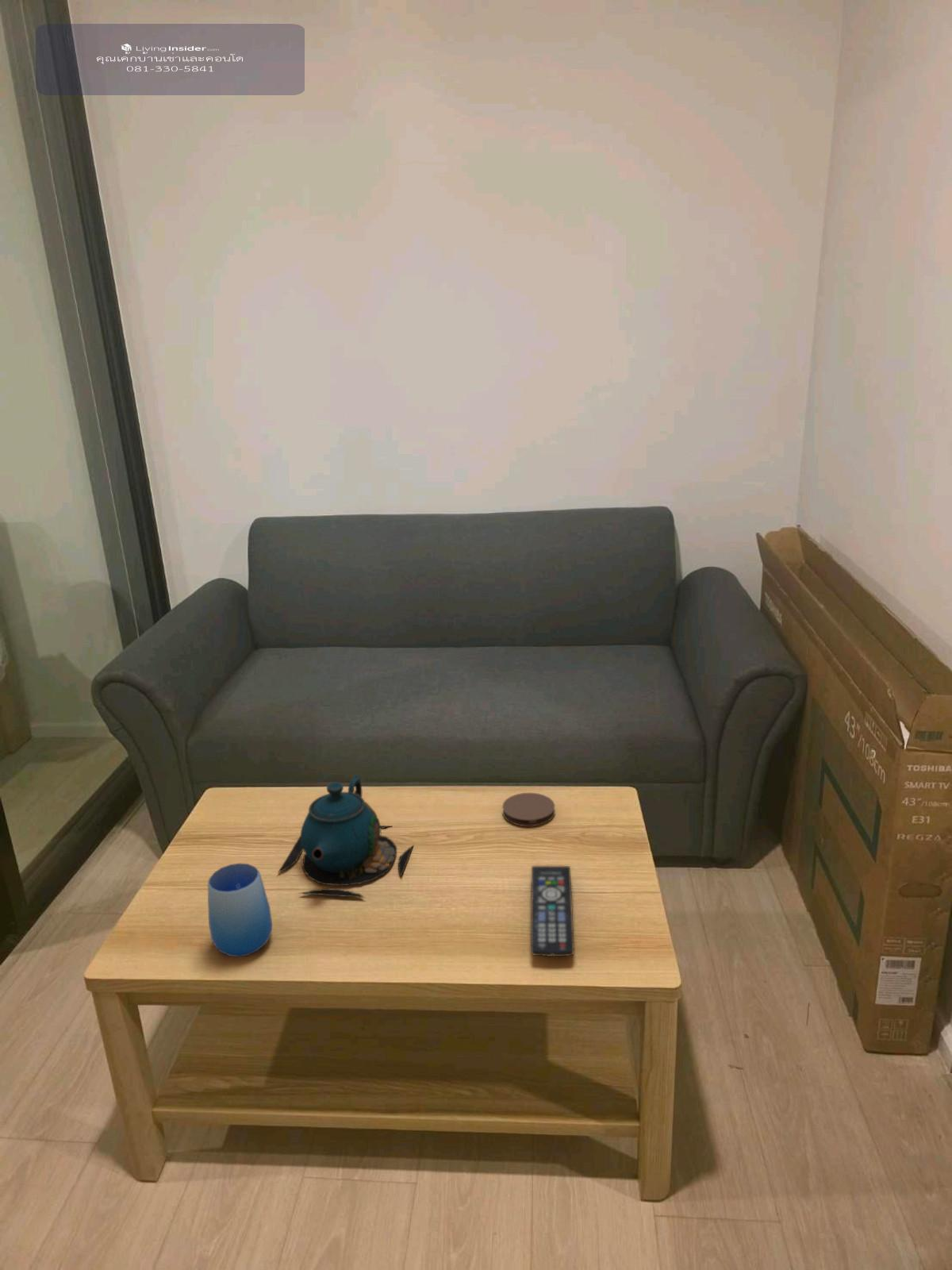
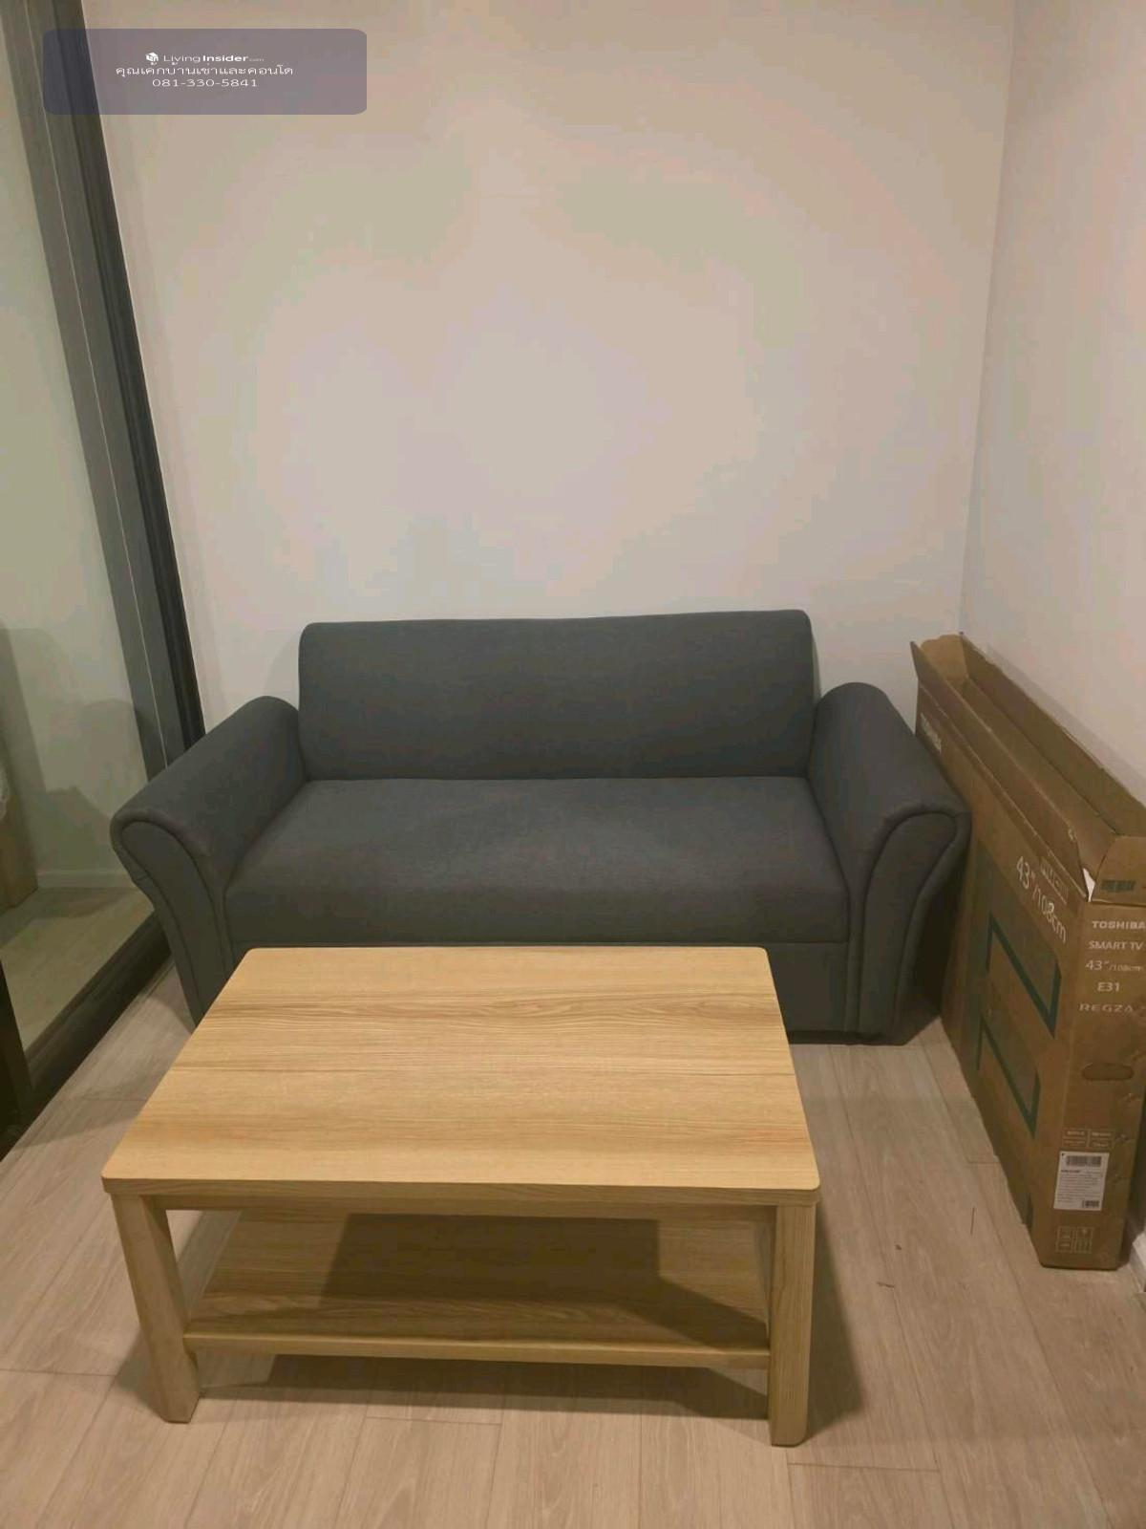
- cup (239, 910)
- coaster (528, 809)
- teapot (344, 821)
- remote control (551, 906)
